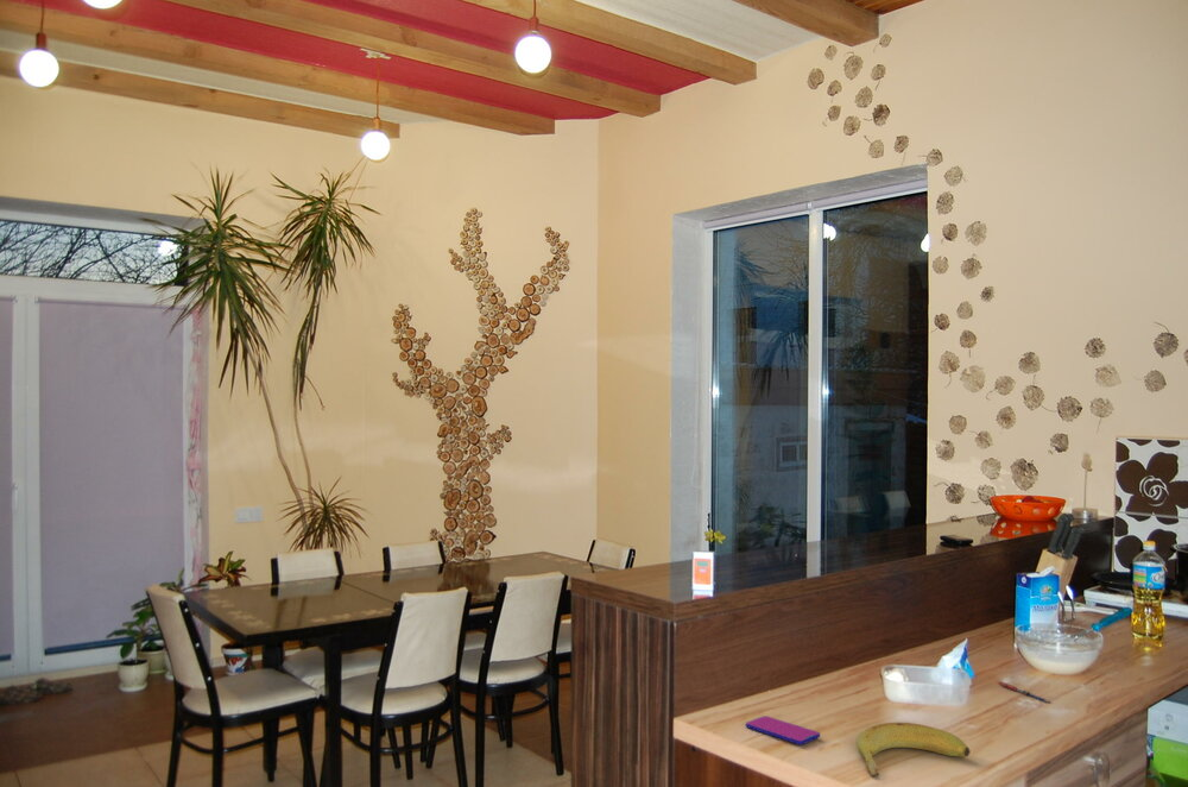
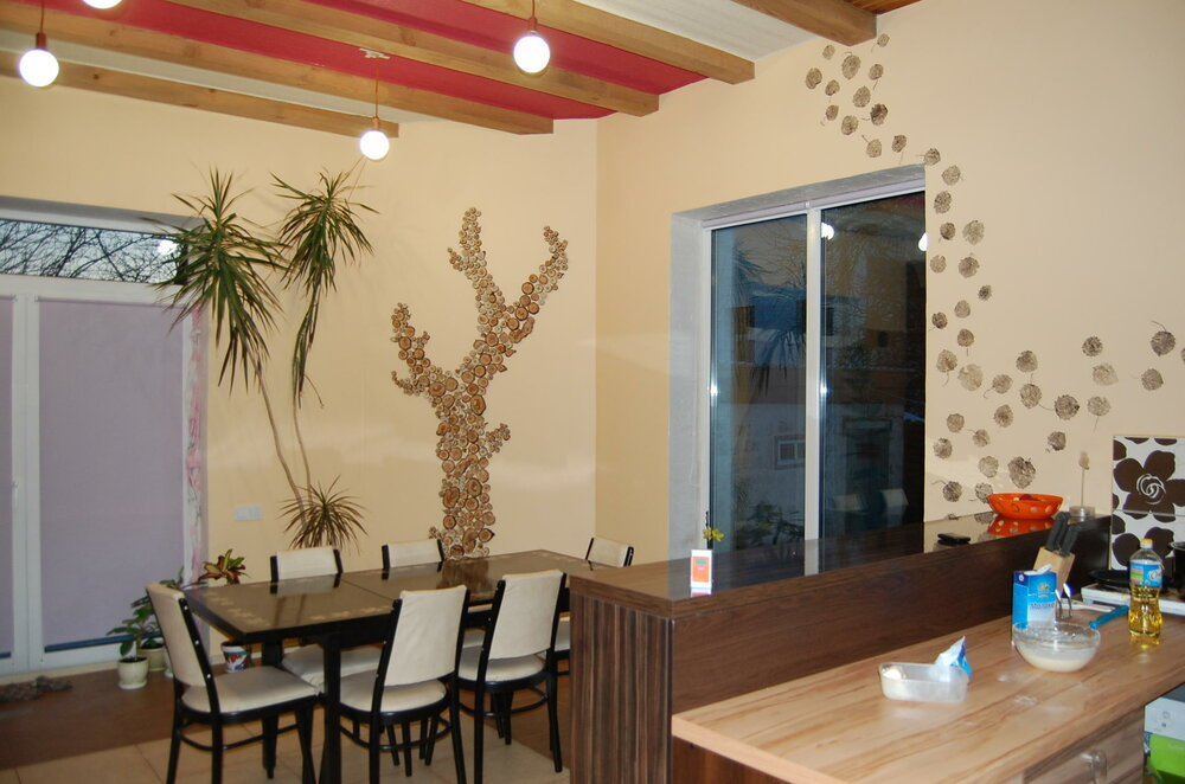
- banana (903, 747)
- smartphone (782, 729)
- pen (1023, 691)
